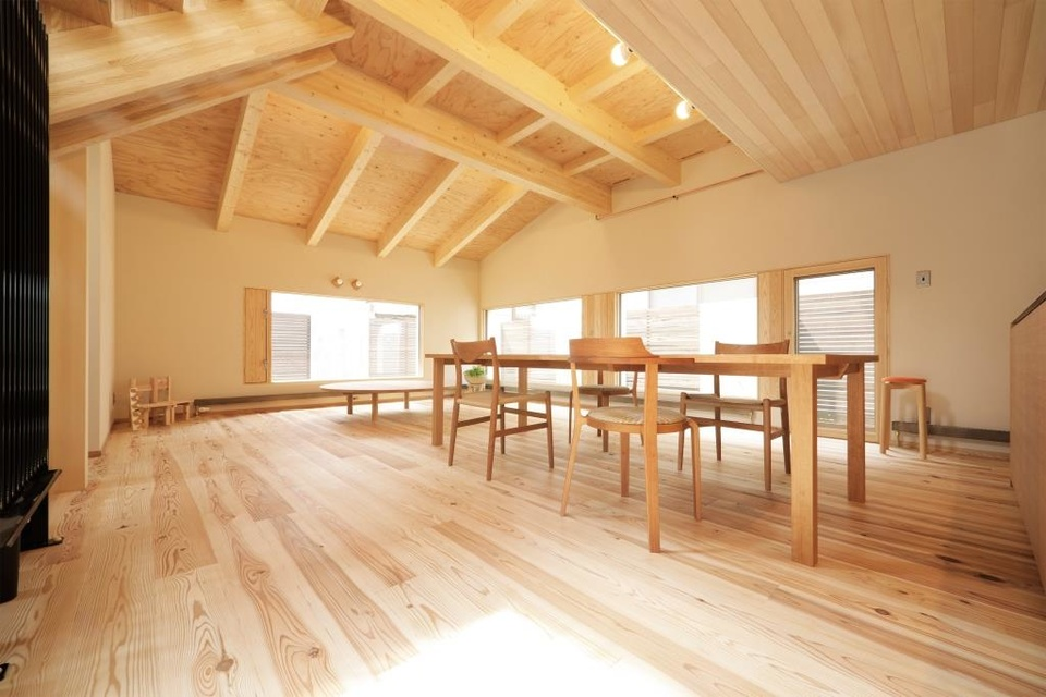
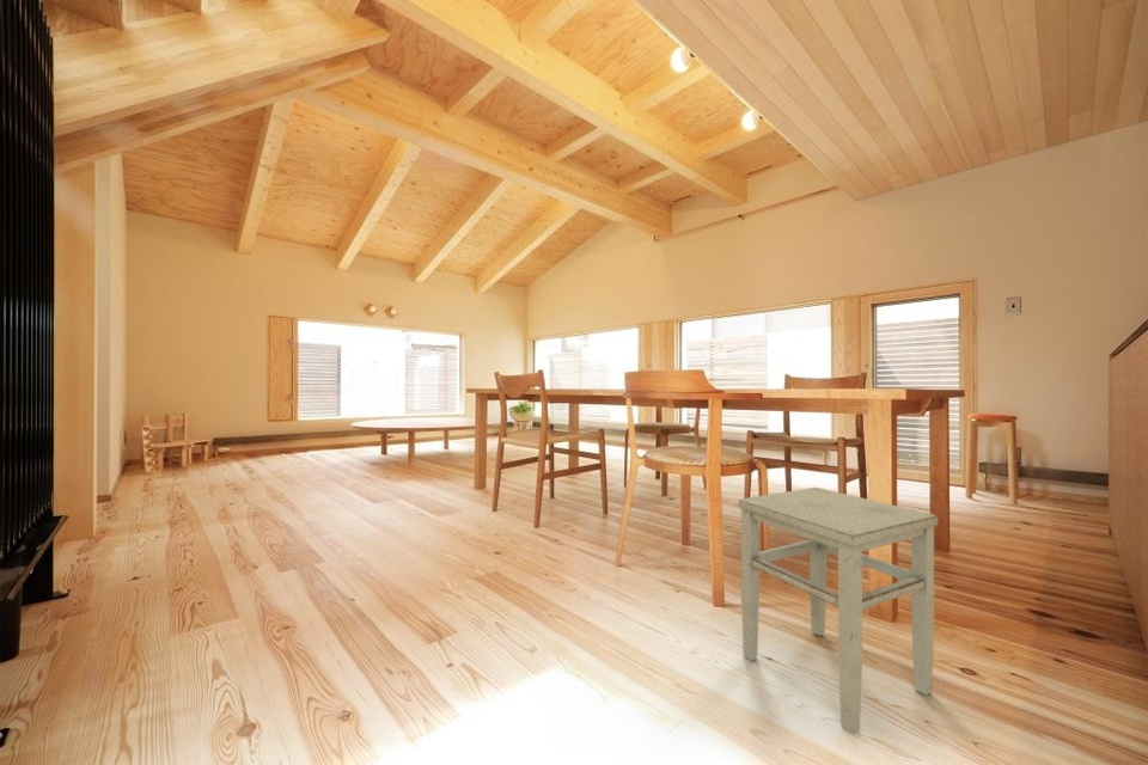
+ stool (831, 590)
